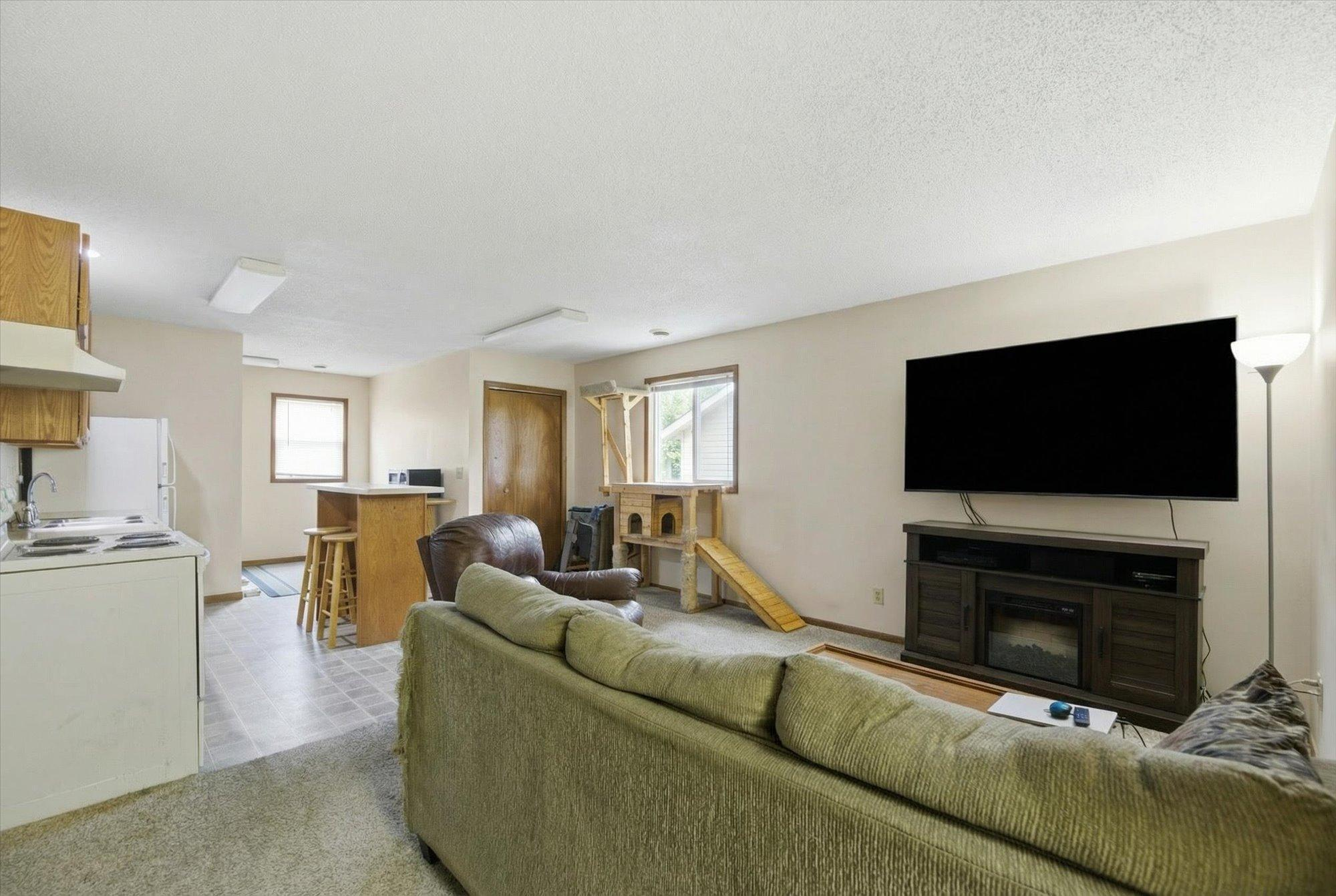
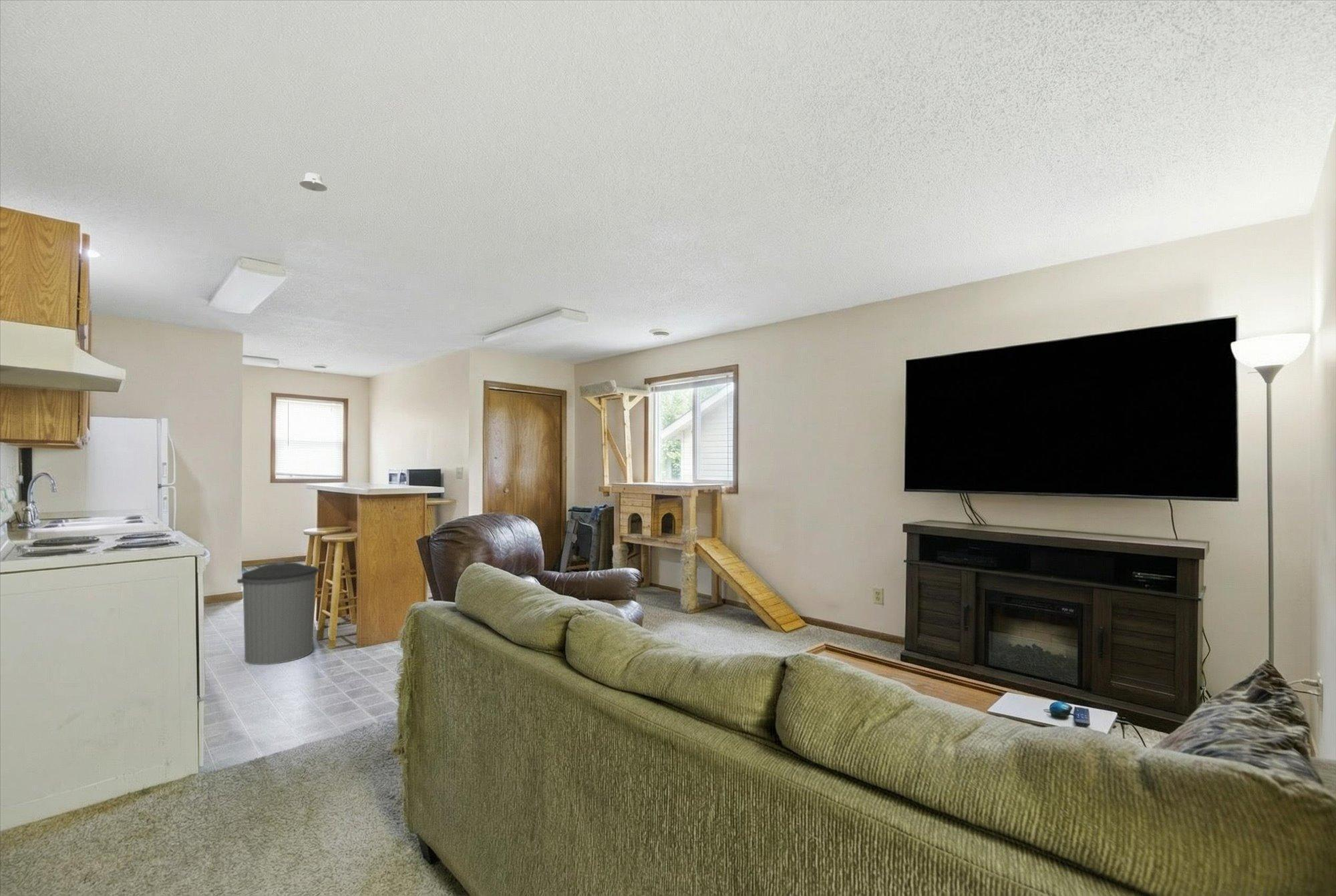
+ trash can (280, 608)
+ recessed light (313, 182)
